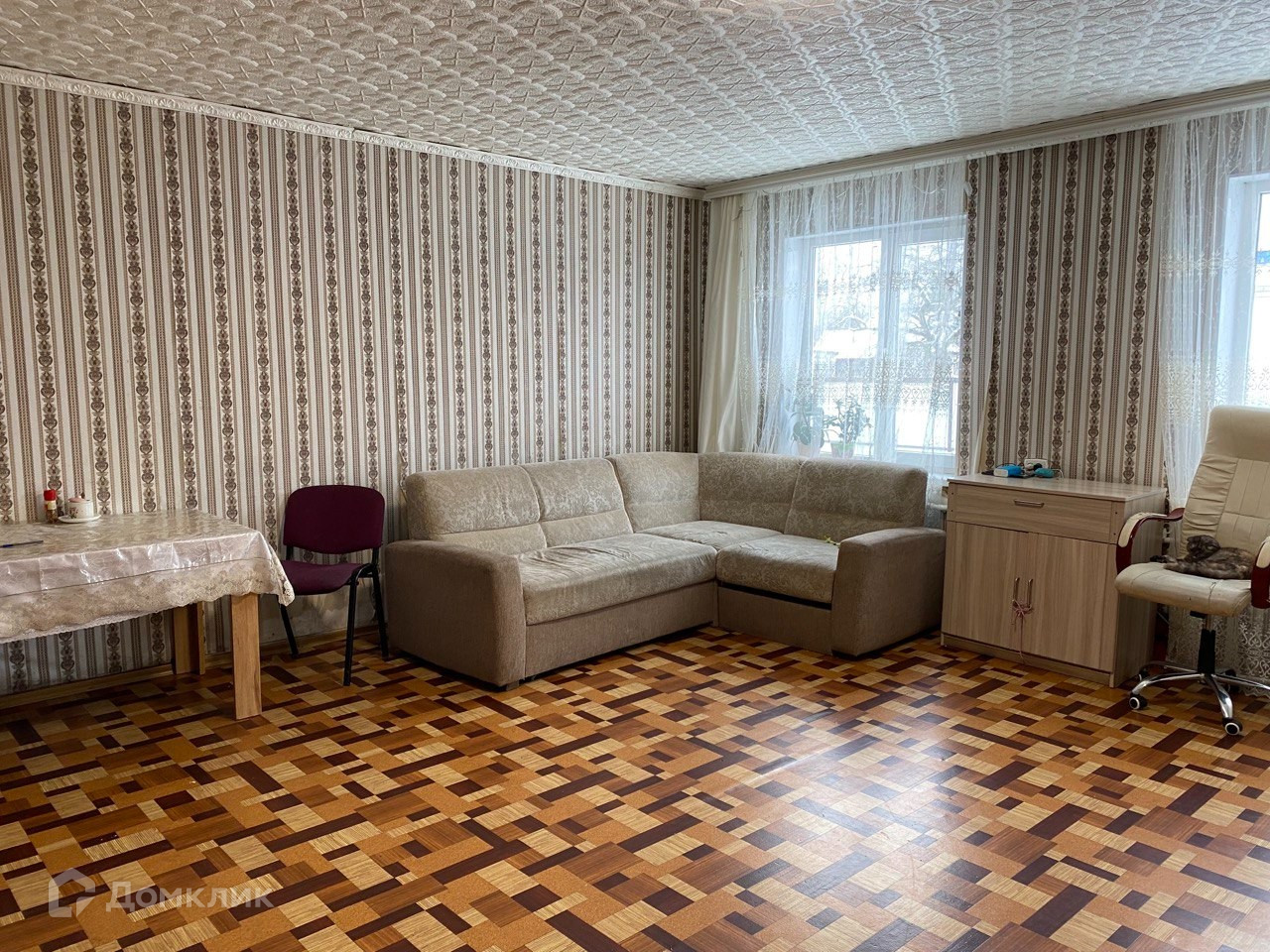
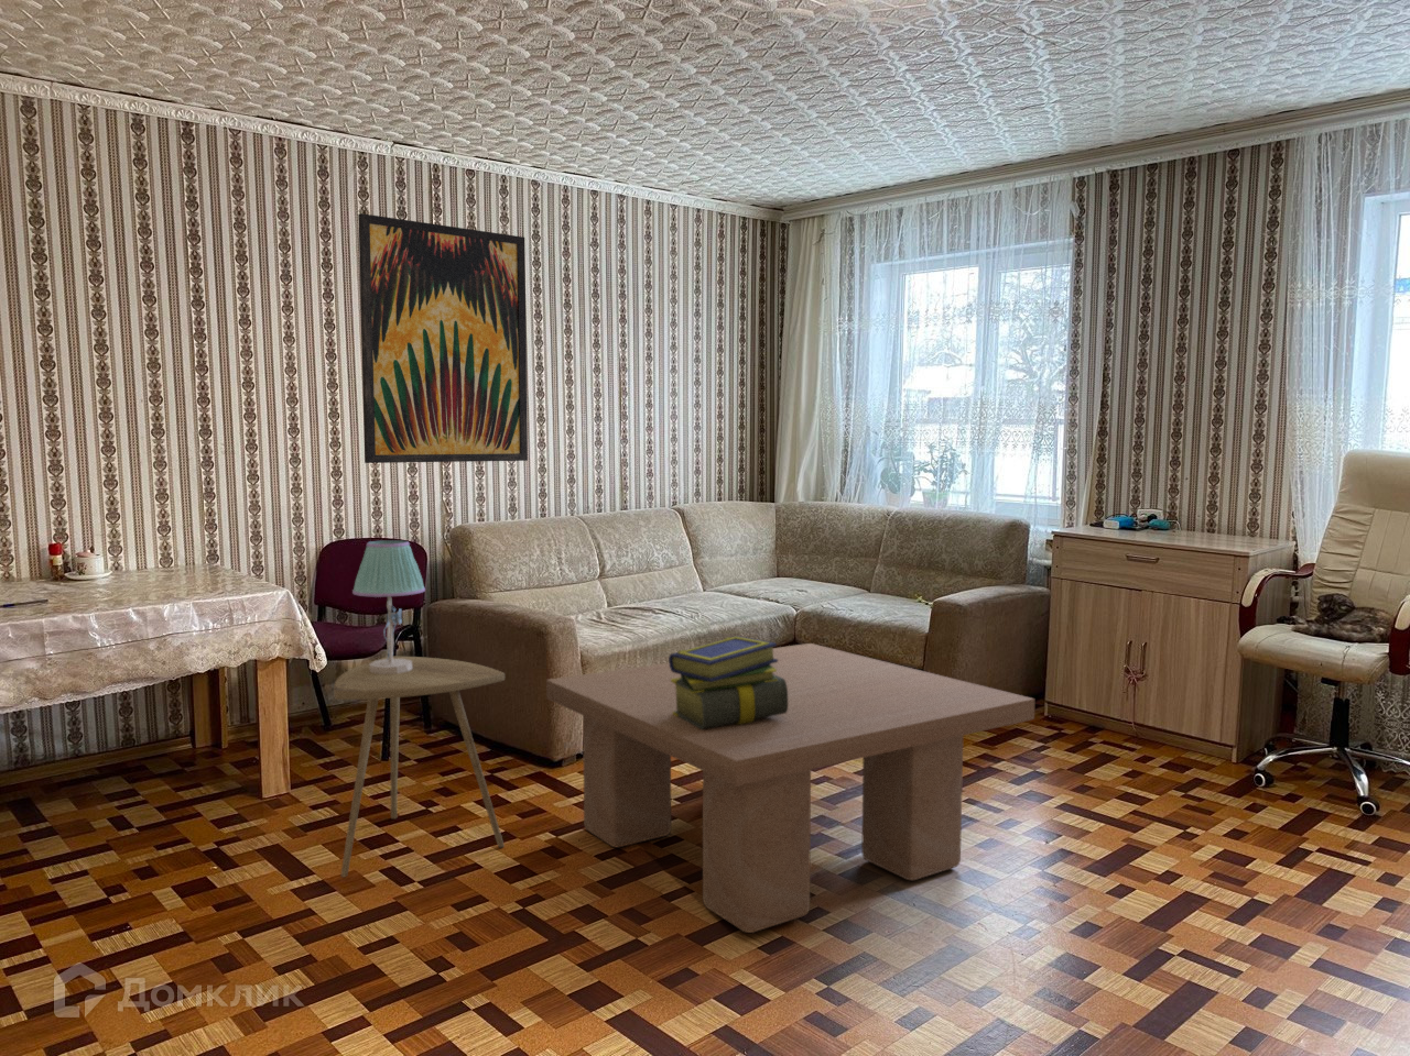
+ stack of books (727, 680)
+ coffee table (779, 766)
+ table lamp (389, 605)
+ wall art (447, 344)
+ side table (396, 759)
